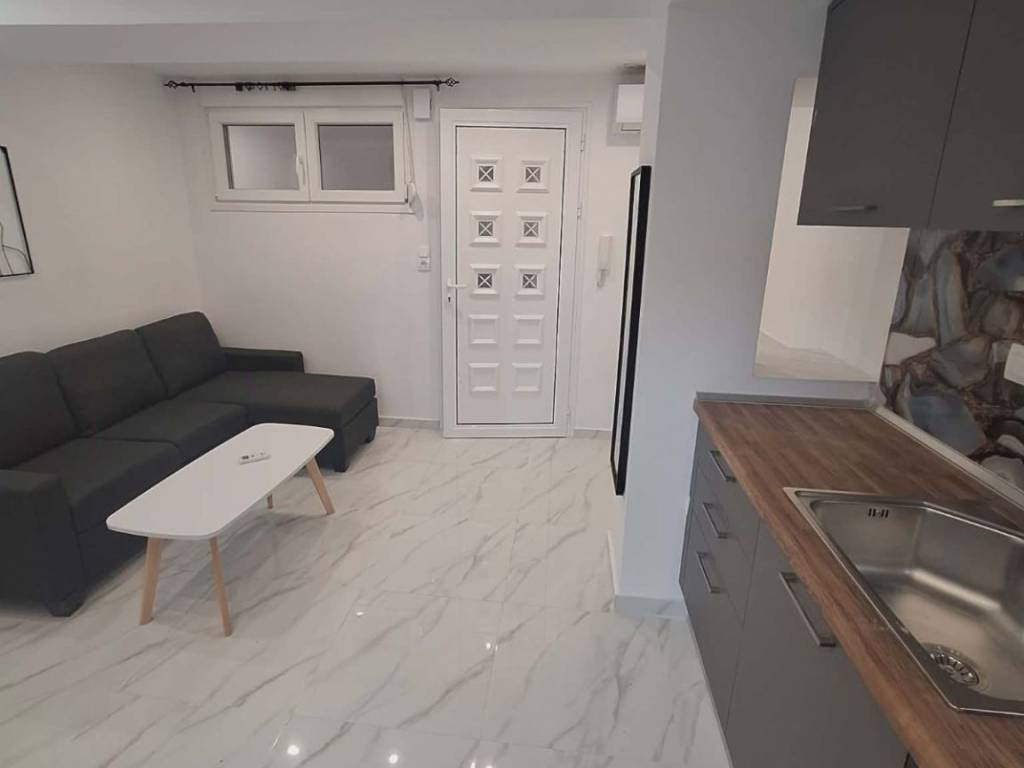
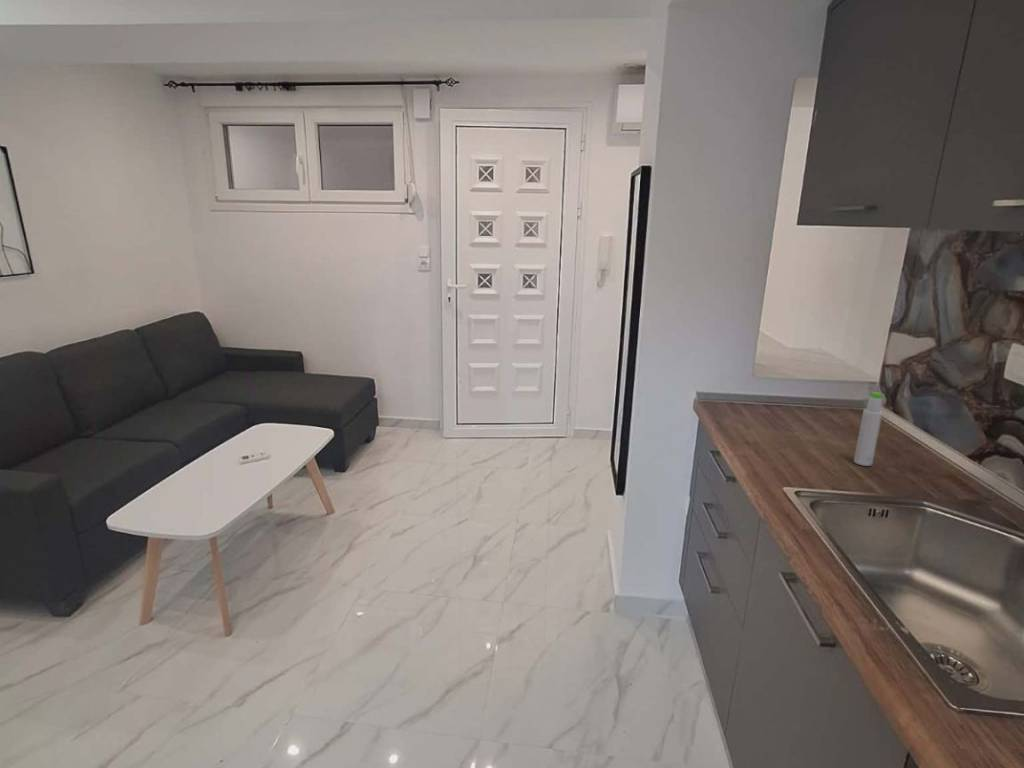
+ bottle (869, 428)
